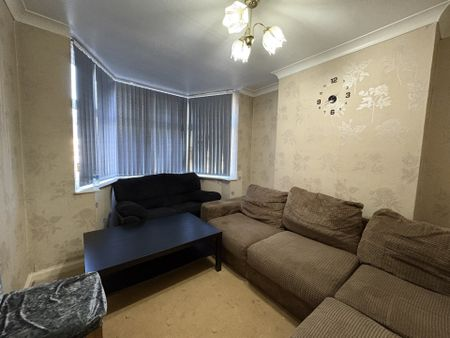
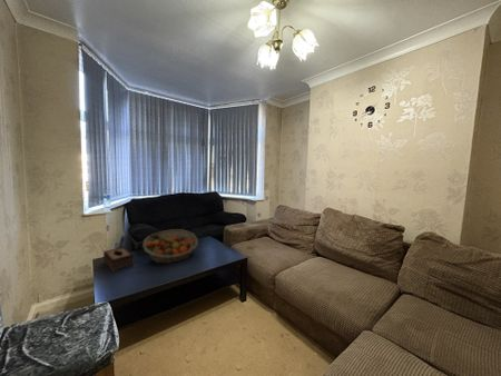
+ fruit basket (171, 245)
+ tissue box (118, 258)
